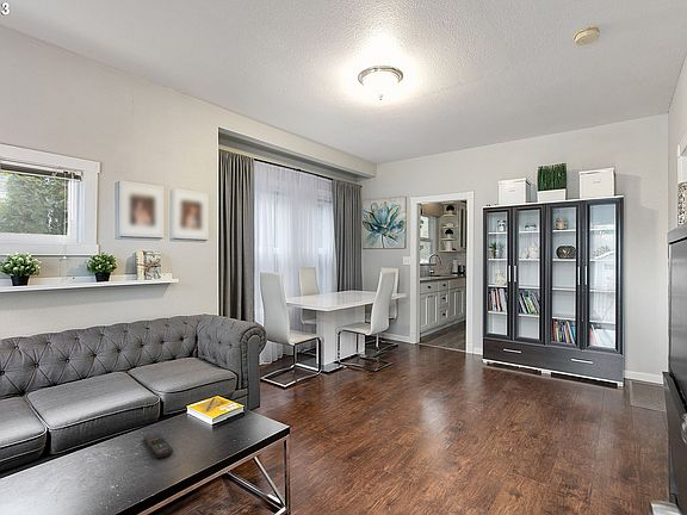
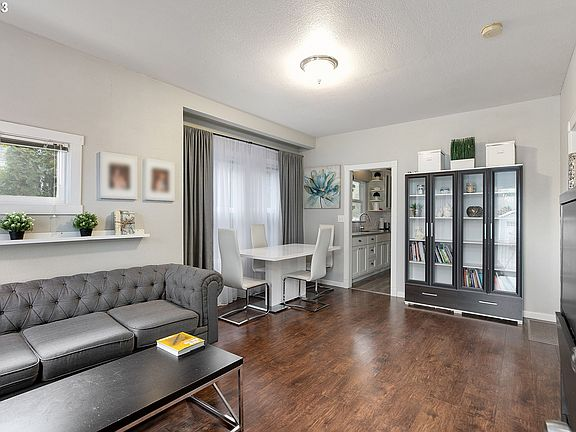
- remote control (157, 443)
